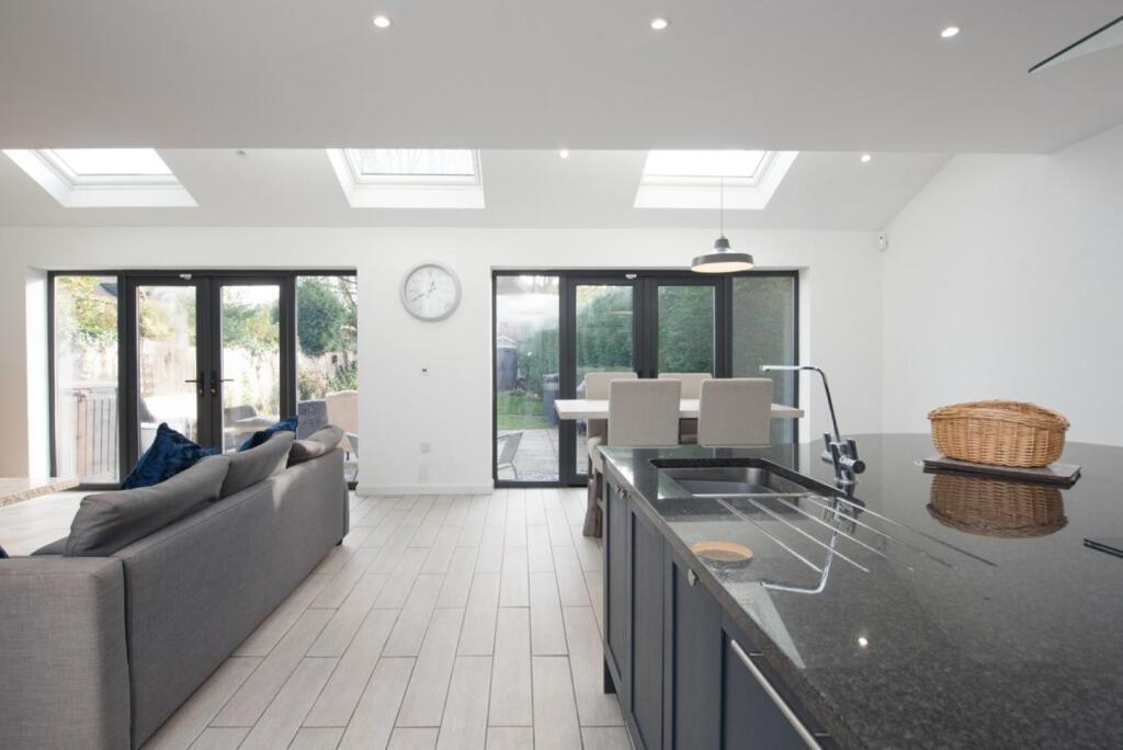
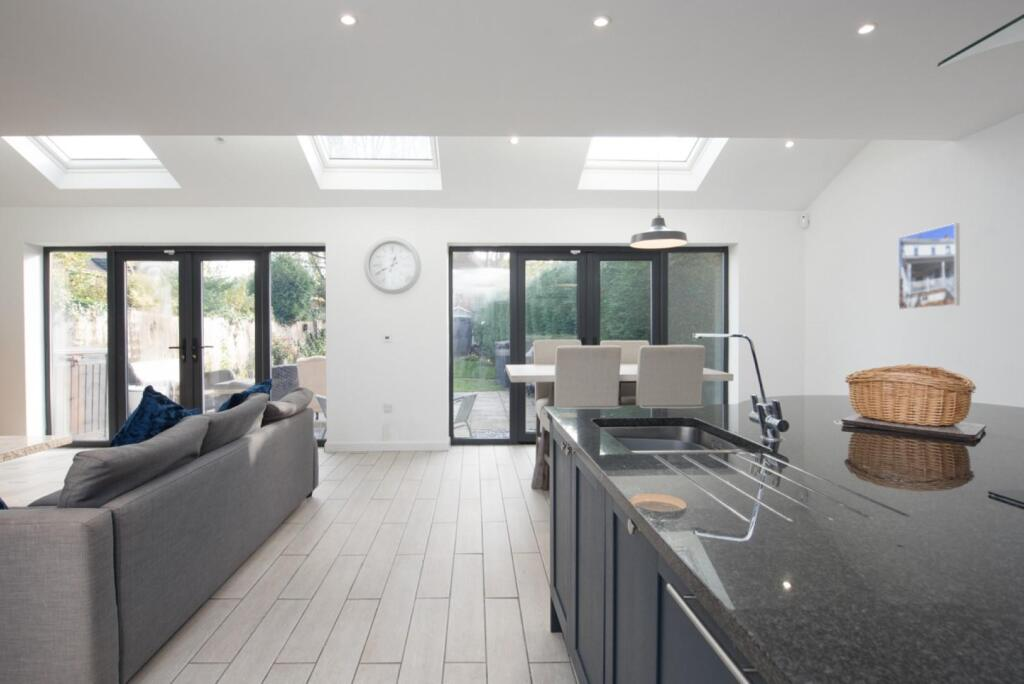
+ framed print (926, 269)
